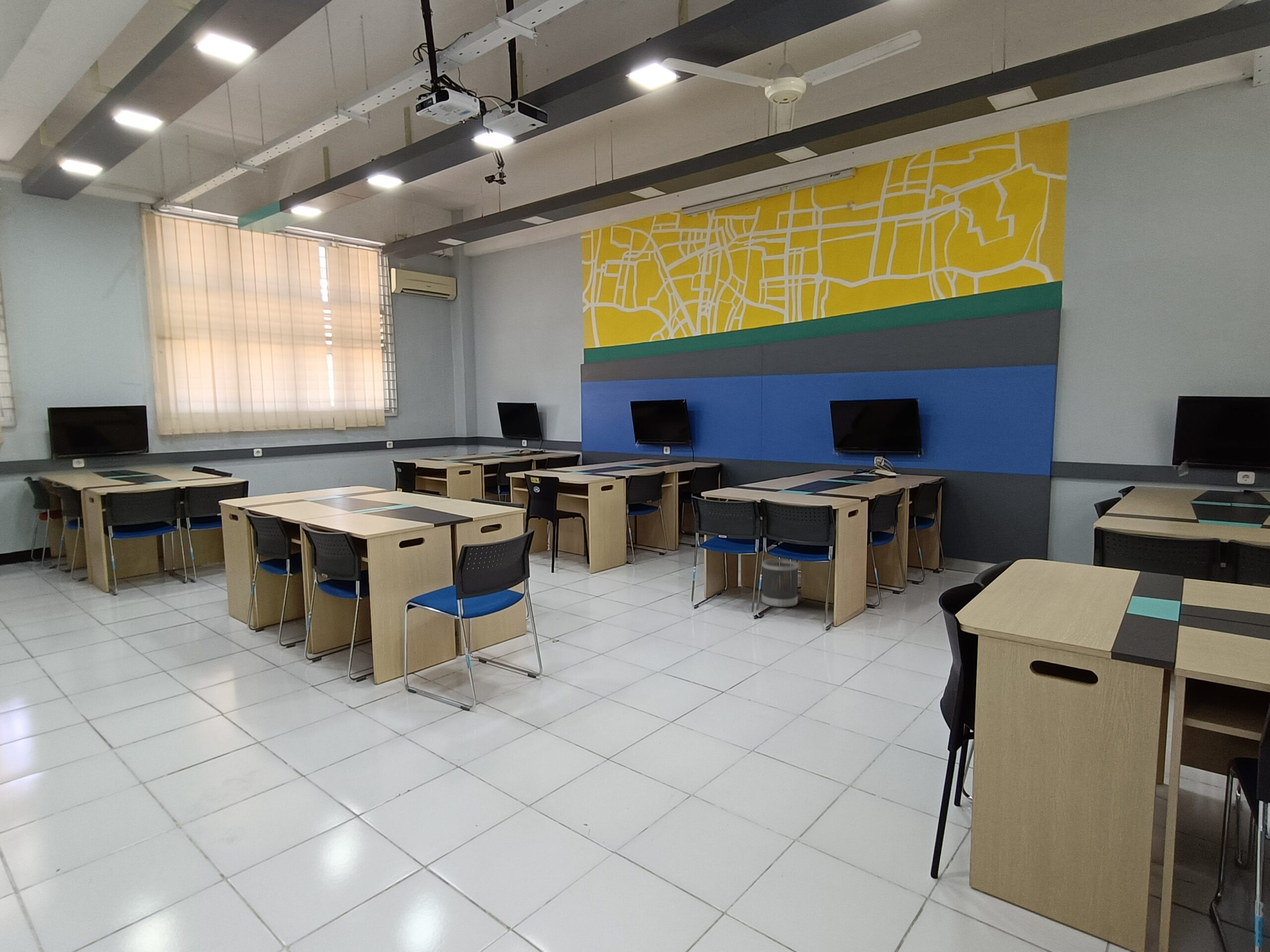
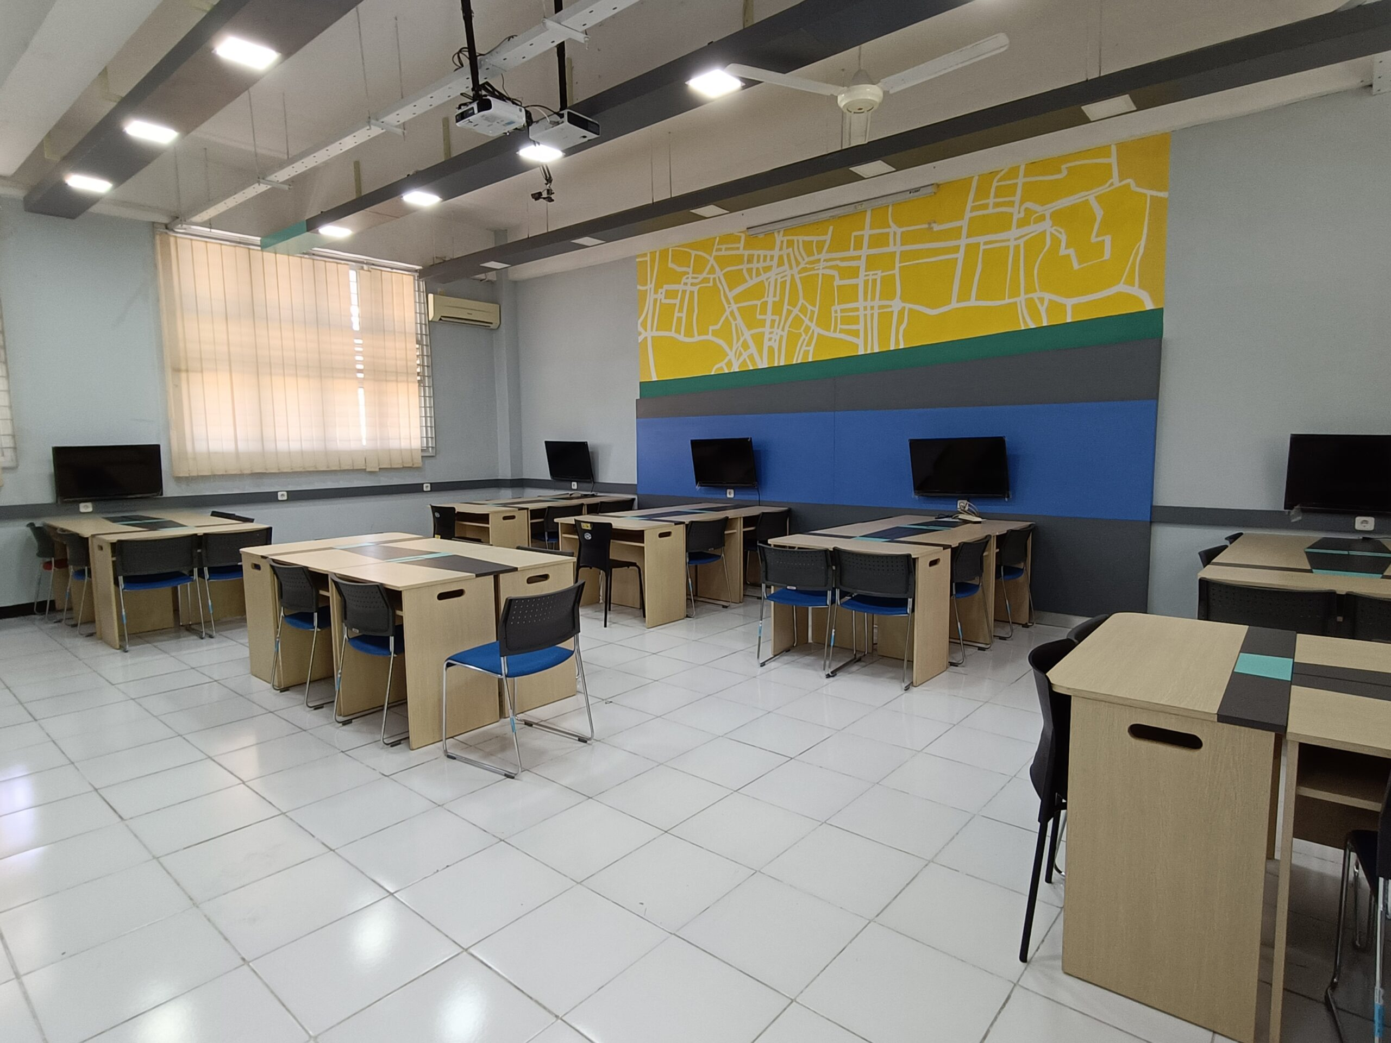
- wastebasket (779, 582)
